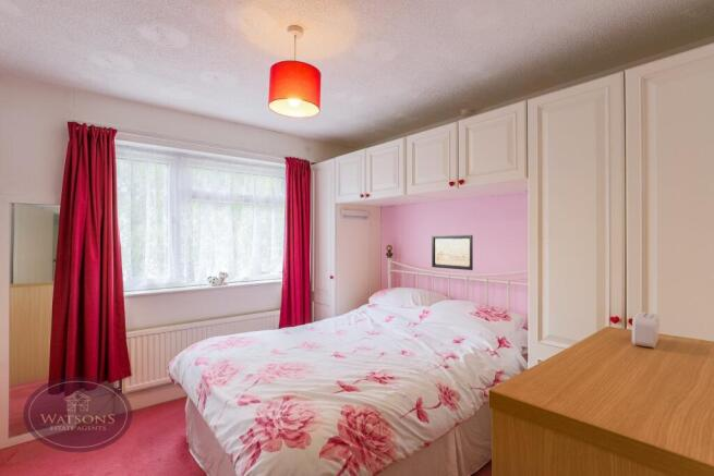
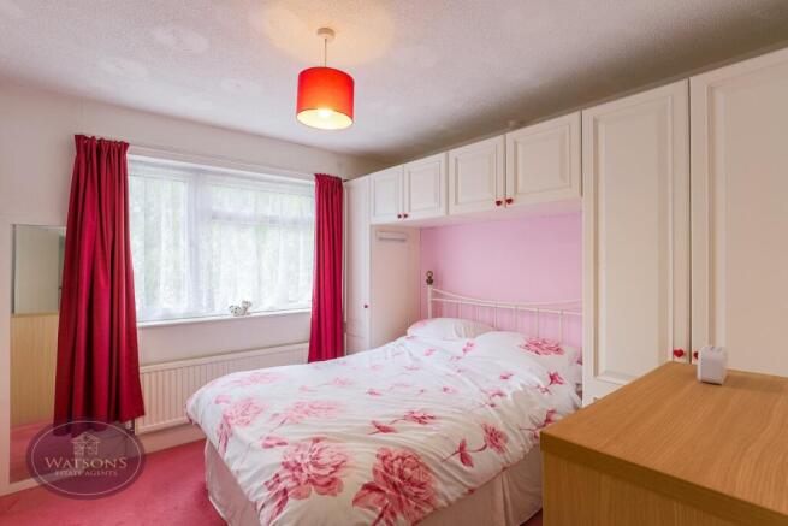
- wall art (450, 252)
